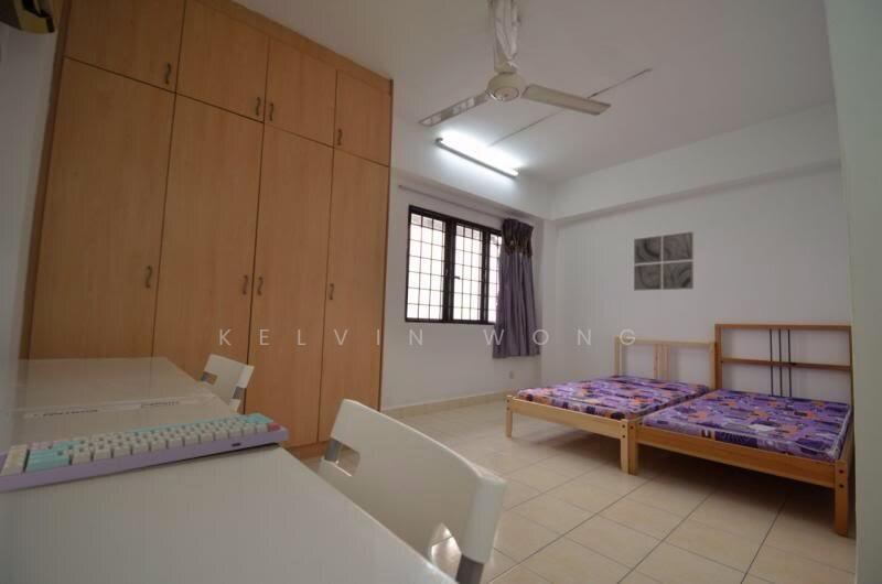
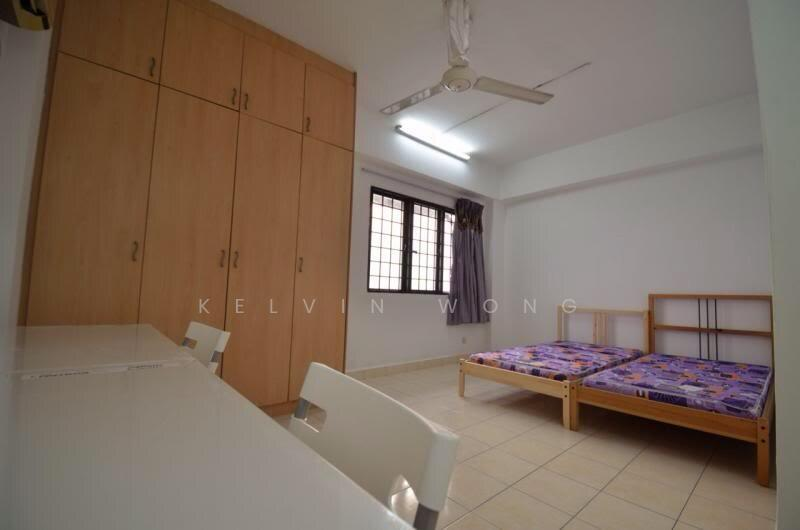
- keyboard (161, 442)
- wall art (663, 261)
